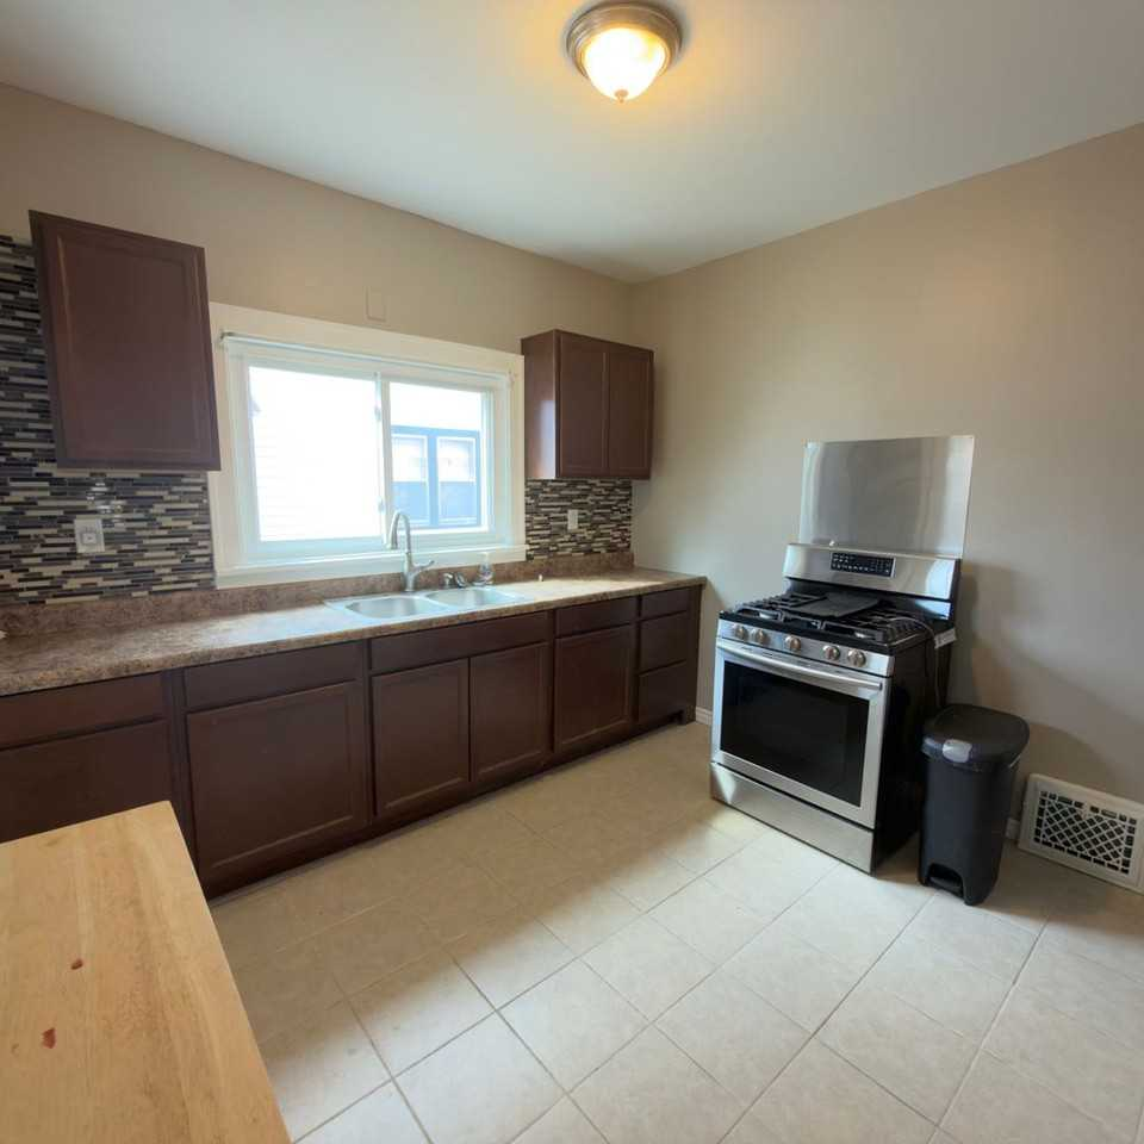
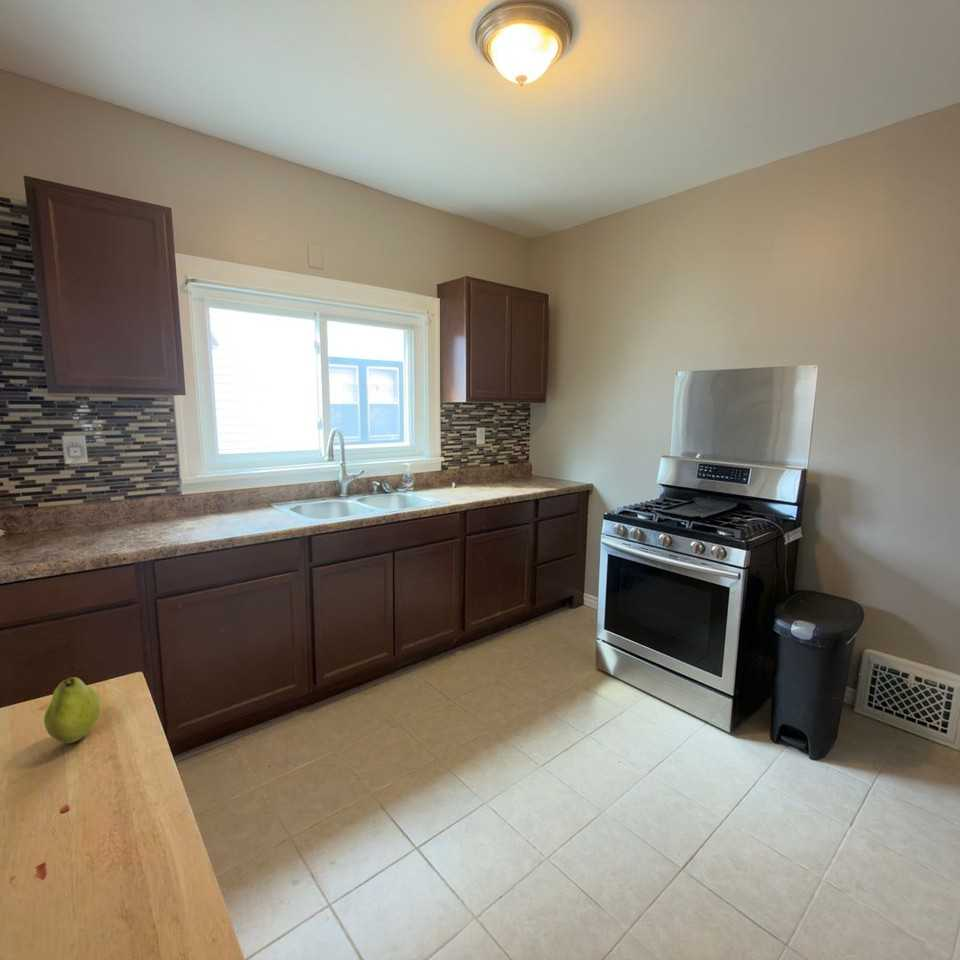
+ fruit (71, 706)
